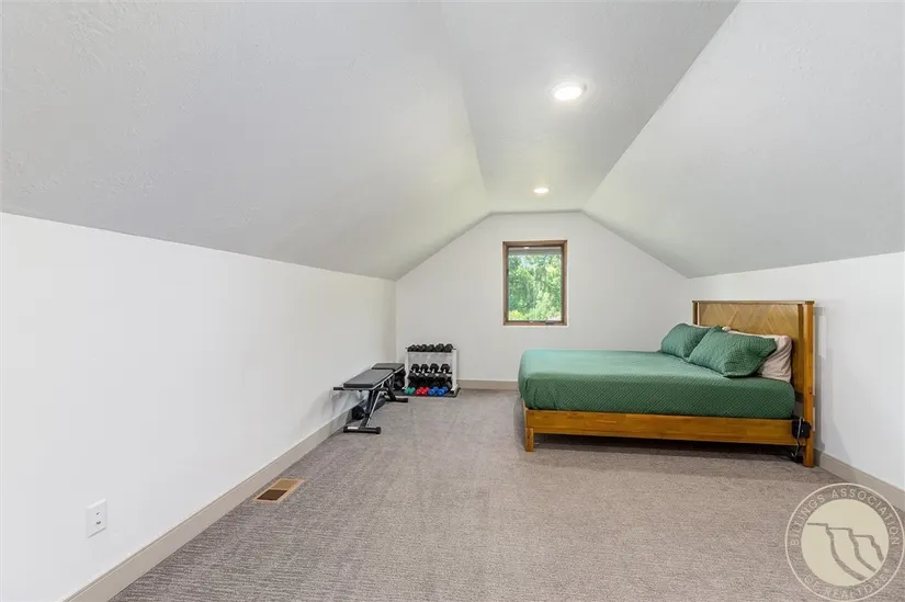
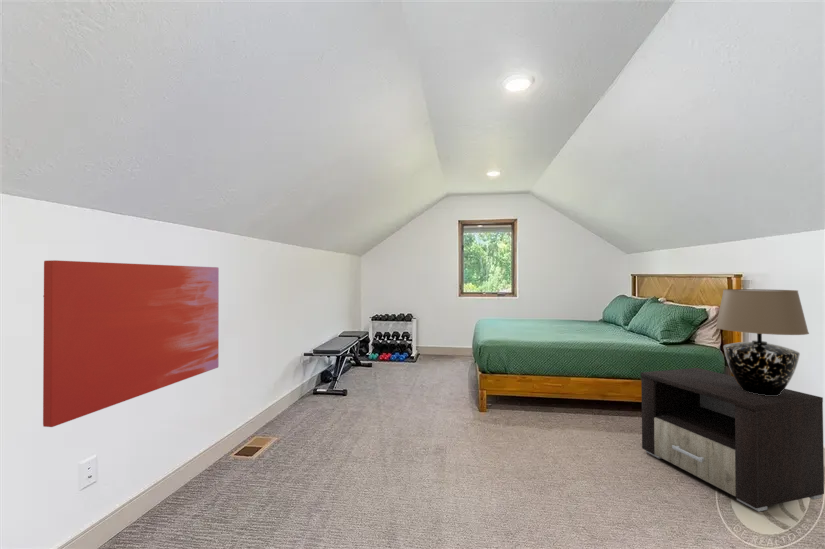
+ nightstand (719, 428)
+ table lamp (759, 340)
+ wall art (152, 327)
